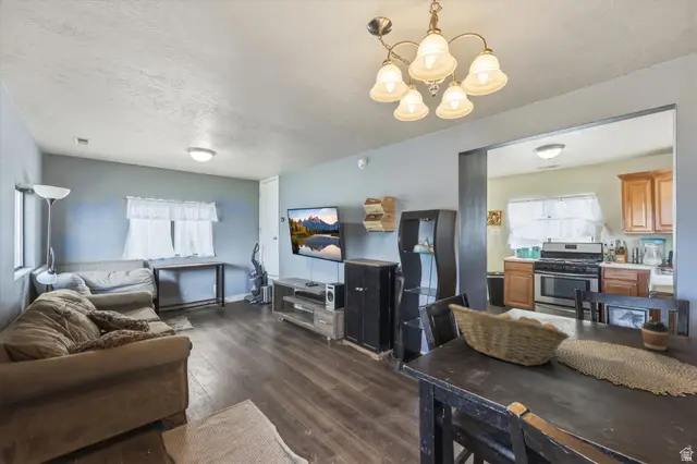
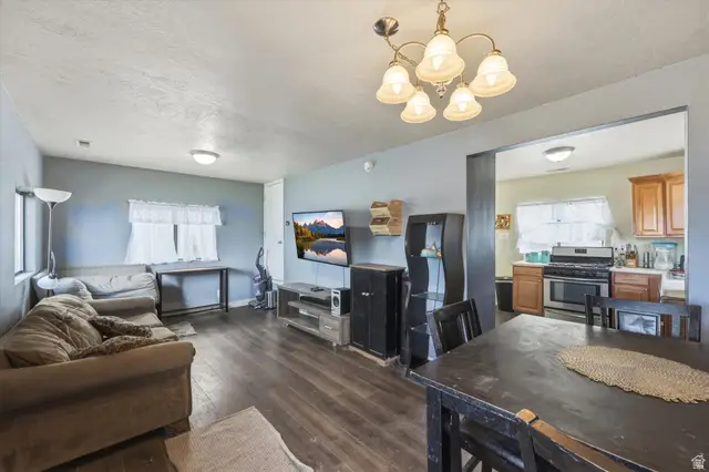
- coffee cup (655, 333)
- fruit basket (502, 327)
